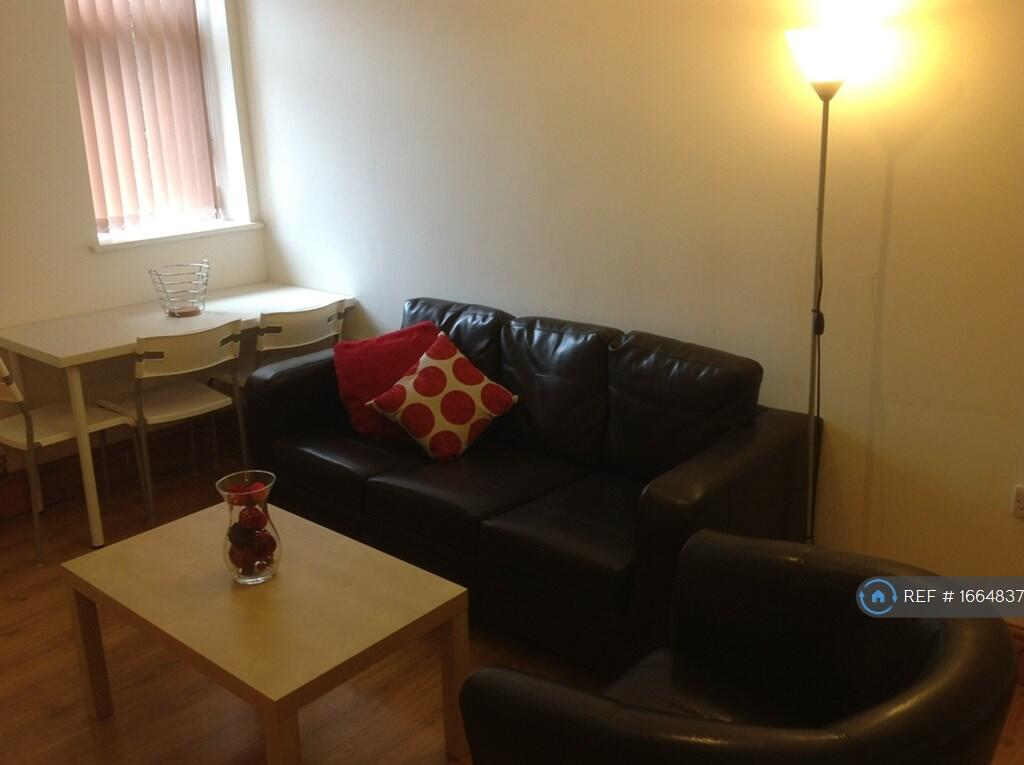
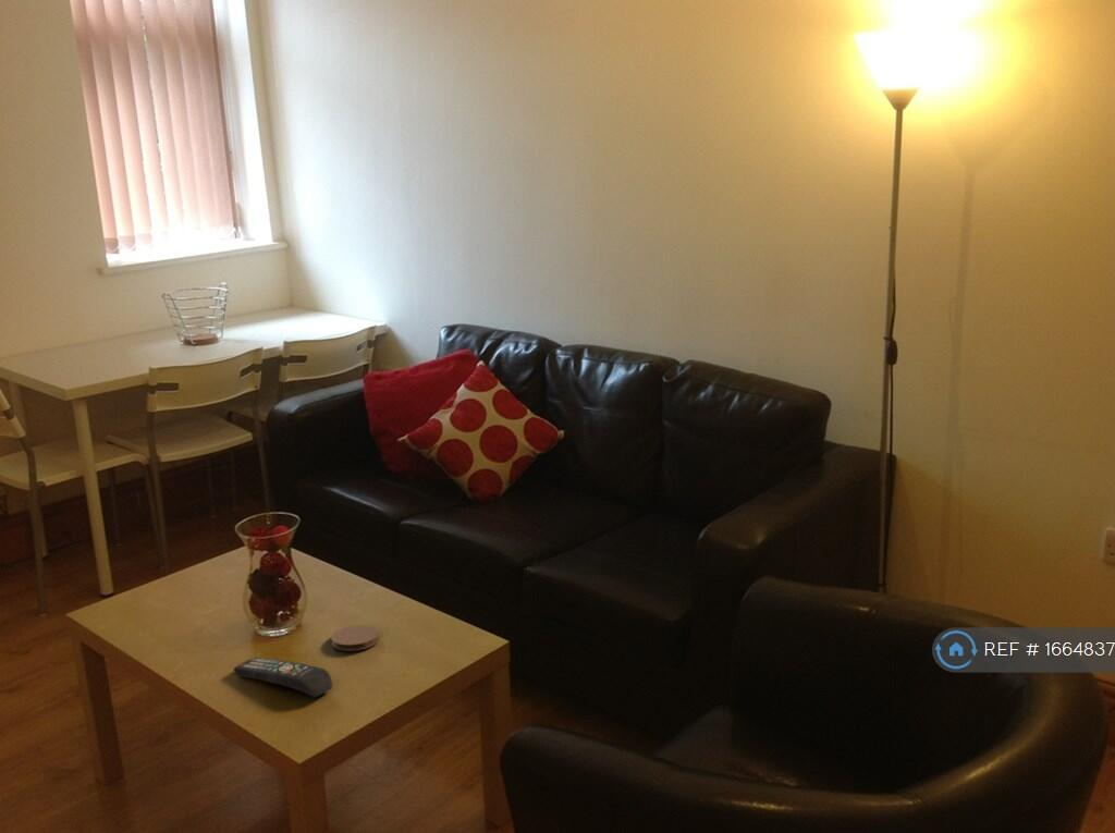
+ remote control (282, 673)
+ coaster (355, 637)
